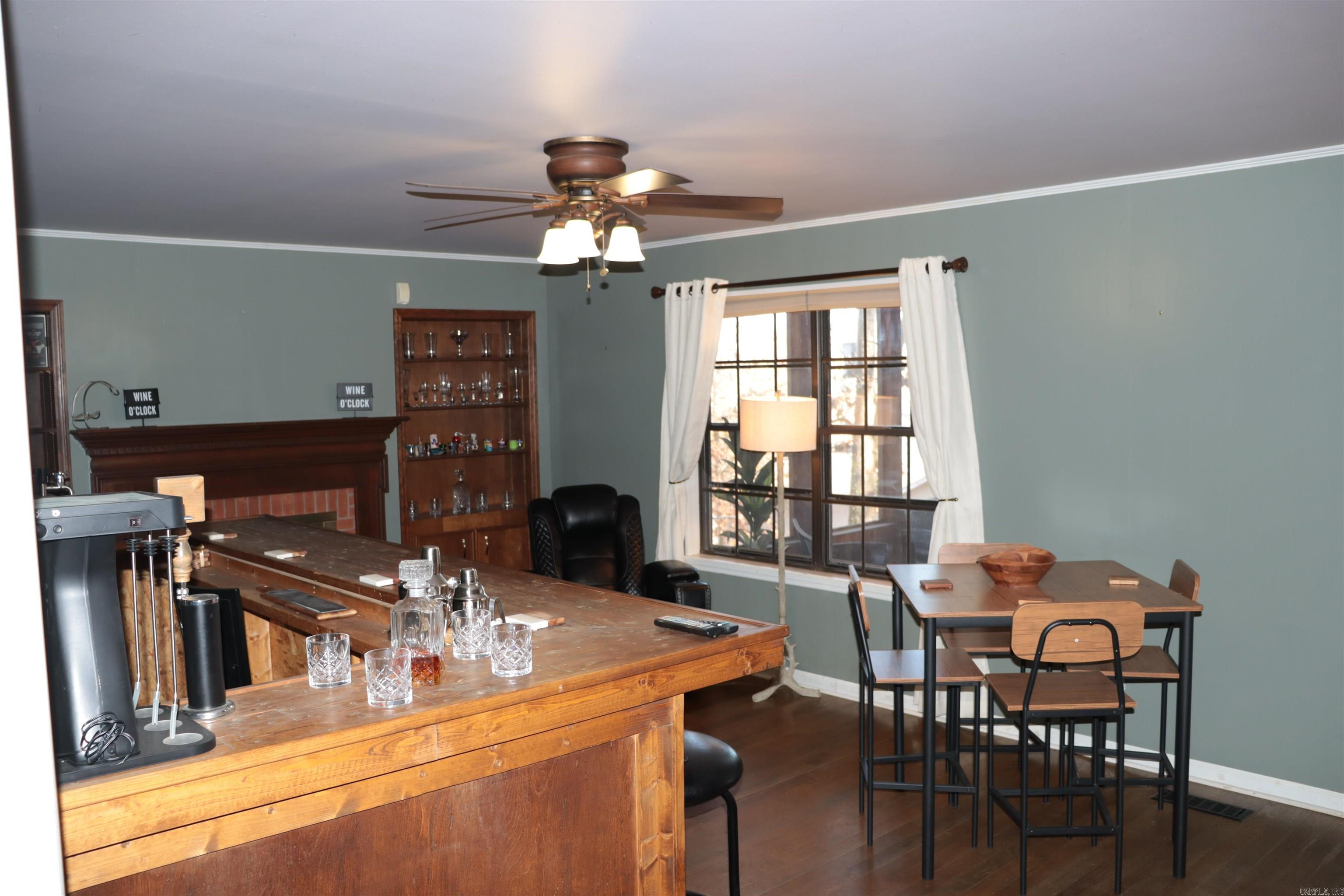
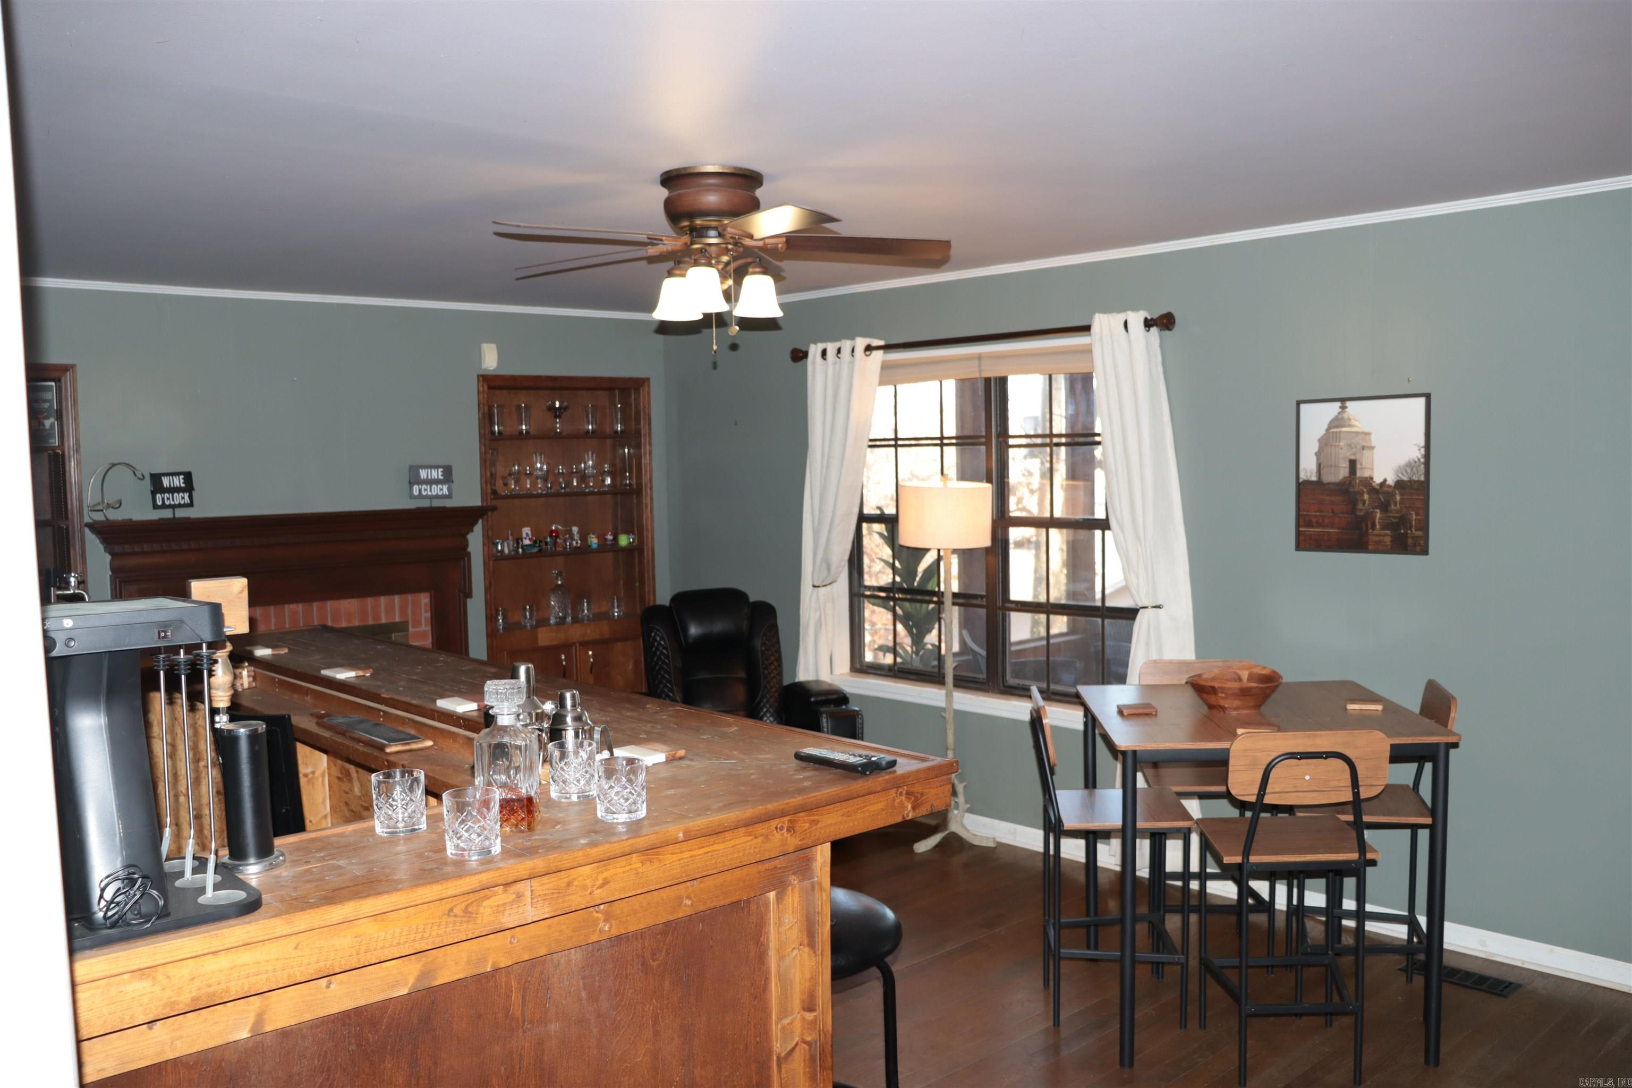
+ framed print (1360, 475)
